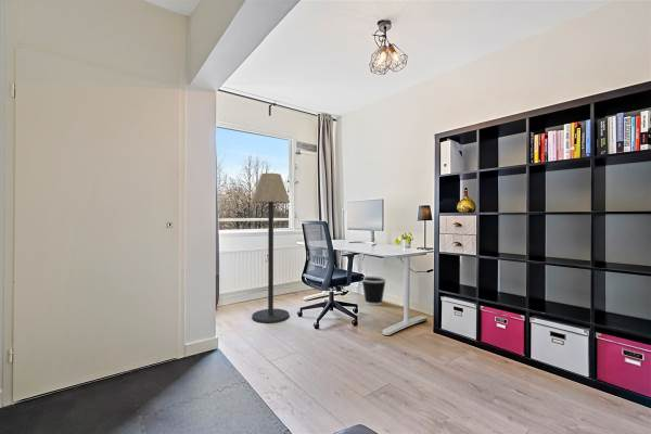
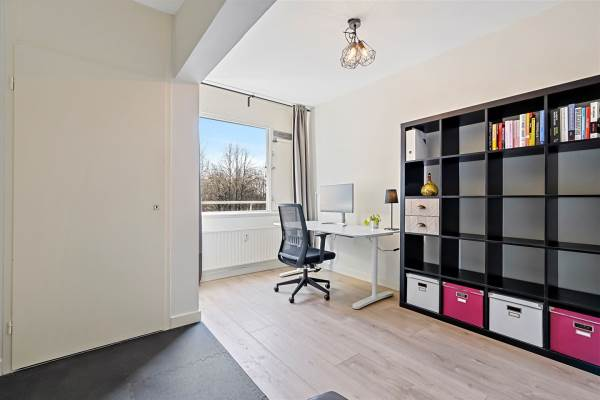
- floor lamp (270, 245)
- wastebasket (373, 291)
